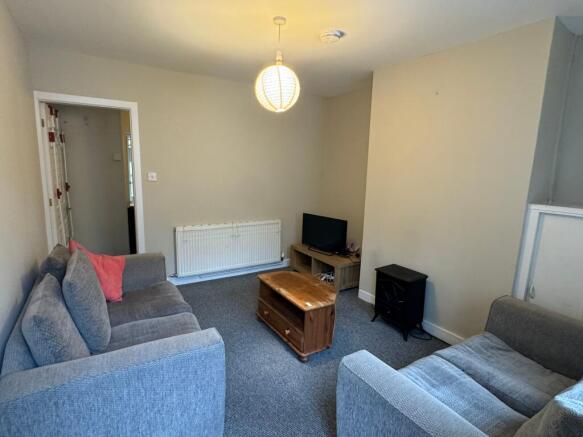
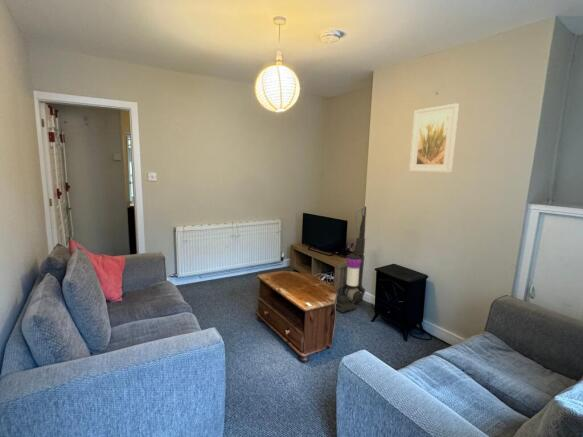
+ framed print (432, 140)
+ vacuum cleaner (351, 256)
